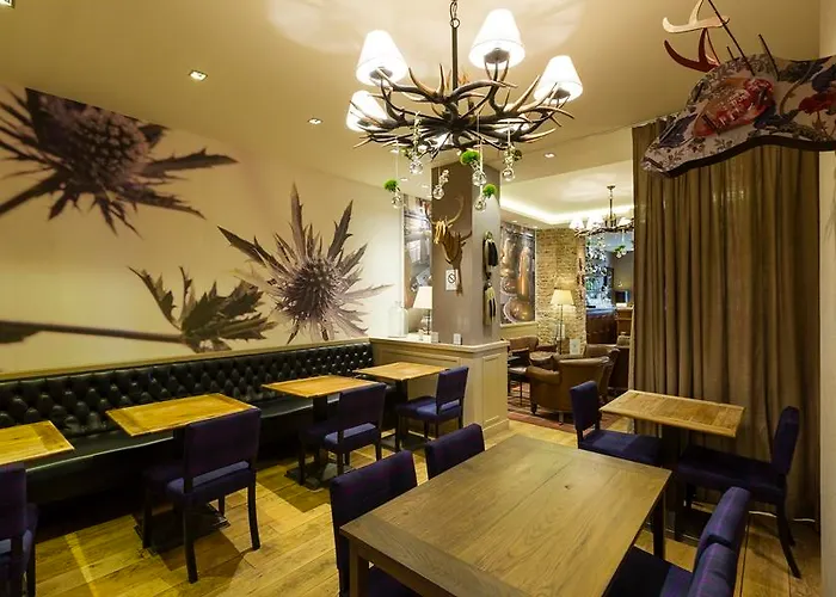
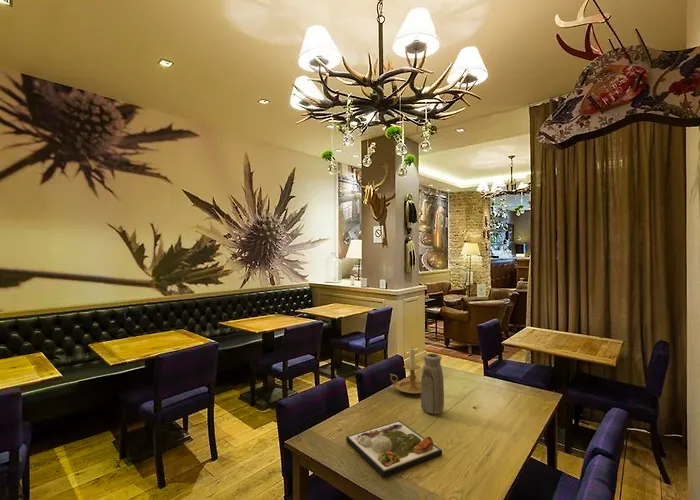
+ dinner plate (392, 441)
+ candle holder (412, 368)
+ vase (432, 382)
